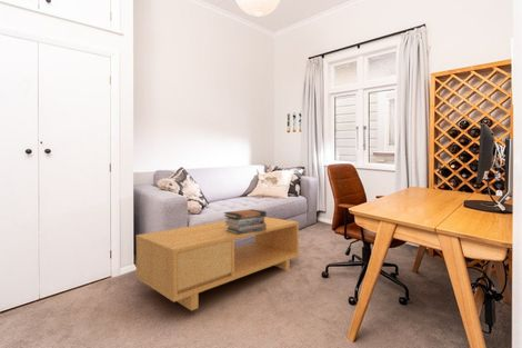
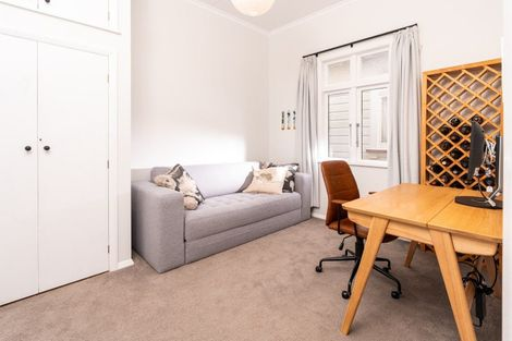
- book stack (244, 220)
- coffee table (227, 252)
